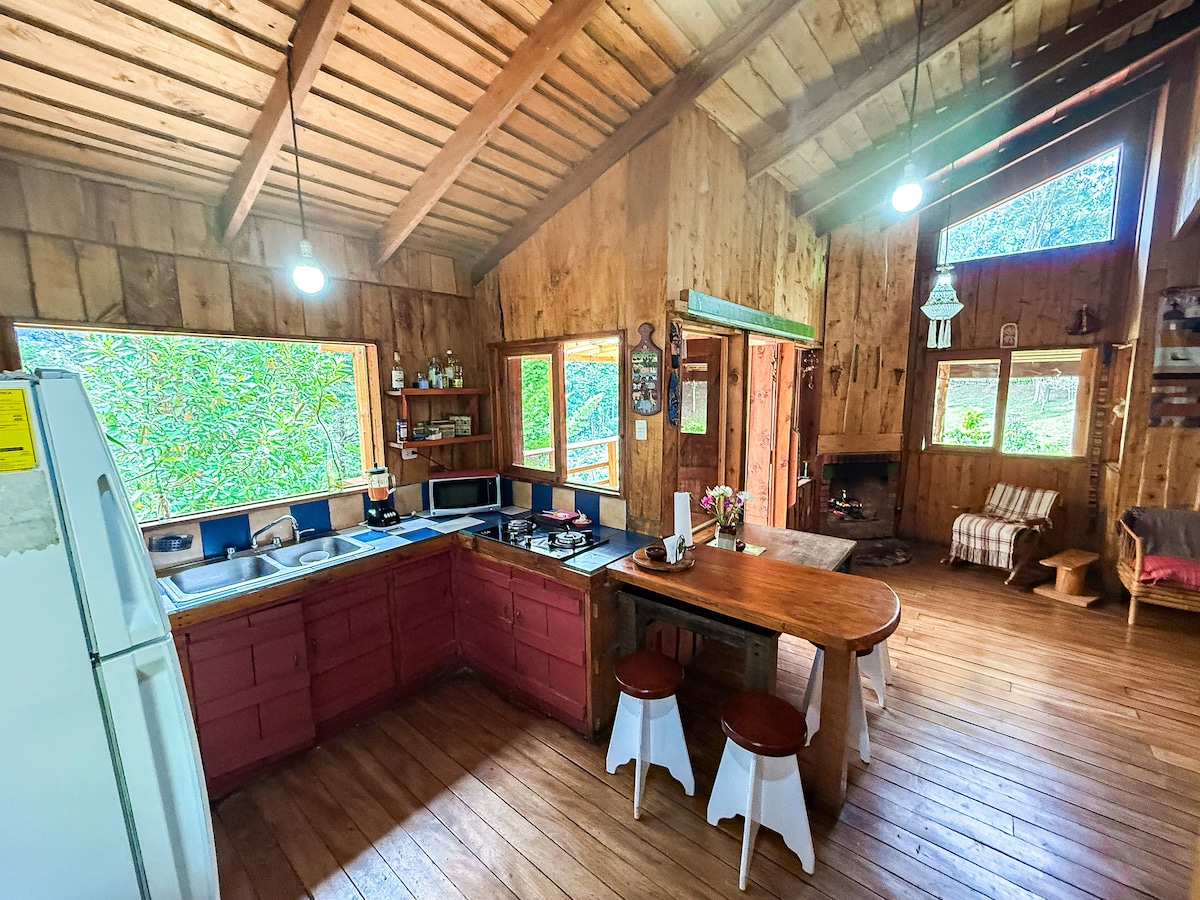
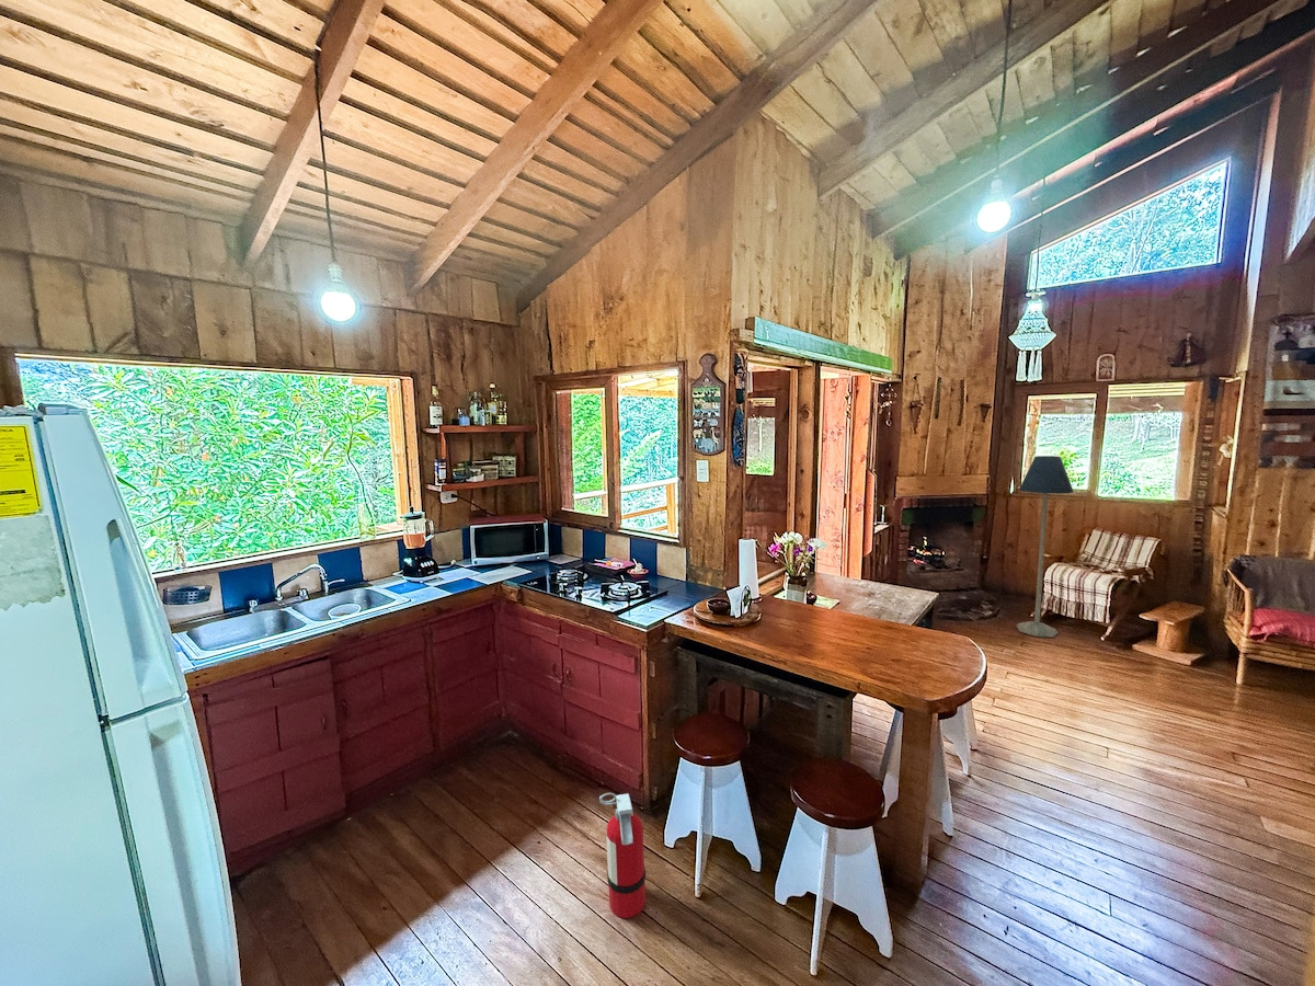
+ floor lamp (1041, 544)
+ fire extinguisher (622, 845)
